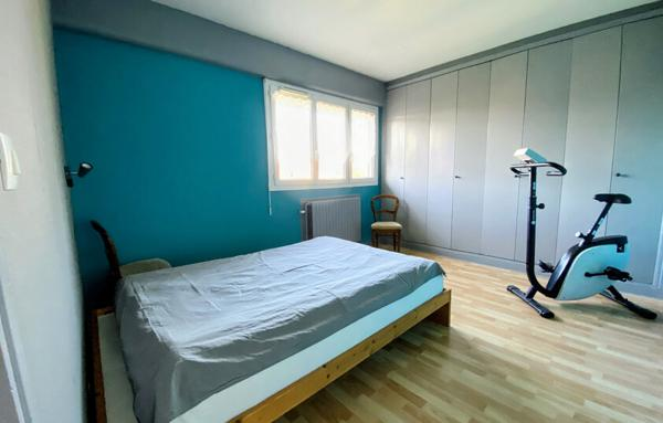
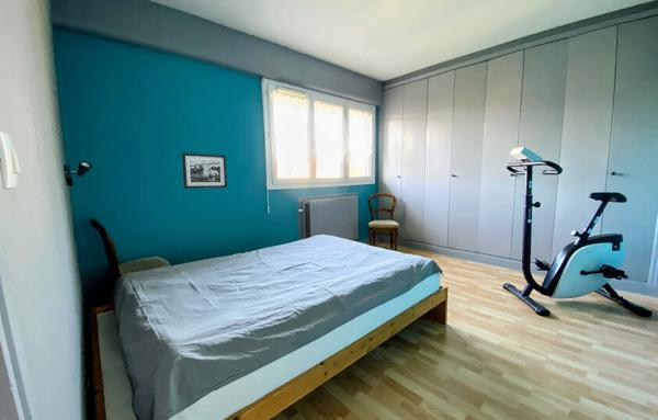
+ picture frame (205, 171)
